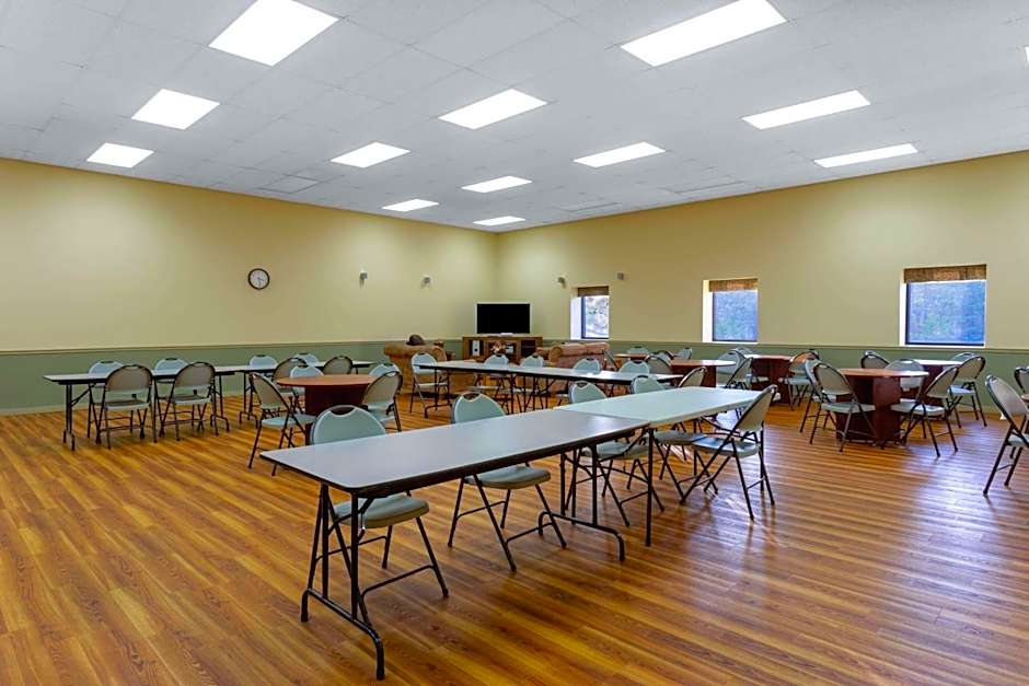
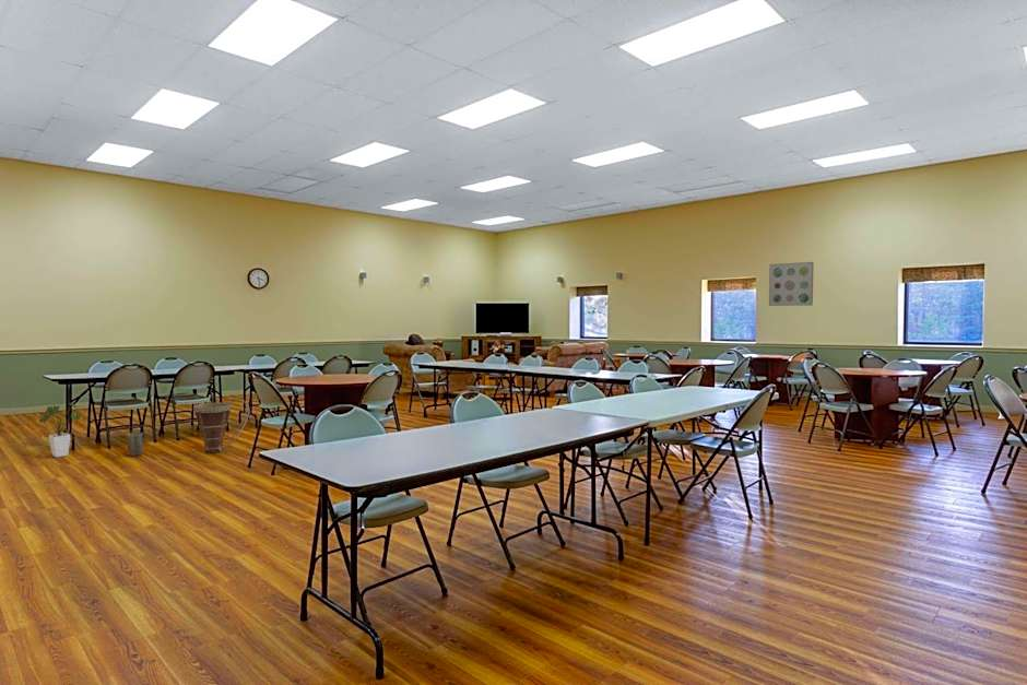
+ house plant (62, 428)
+ plant pot (135, 444)
+ wall art (790, 284)
+ basket (224, 425)
